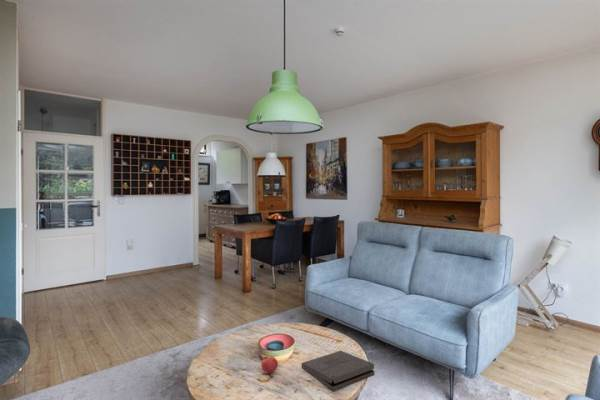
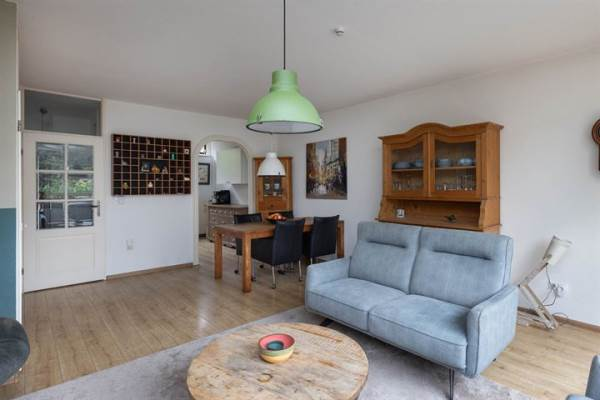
- pizza box (337, 365)
- pomegranate (269, 364)
